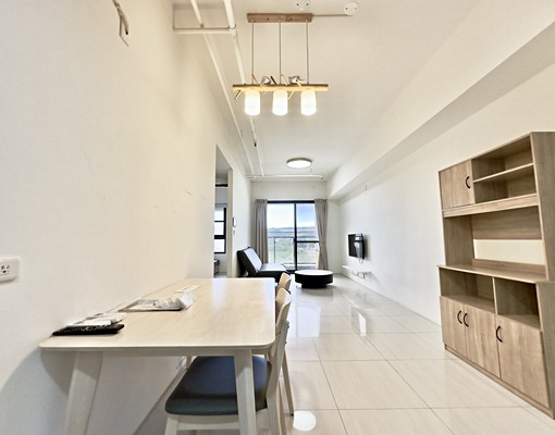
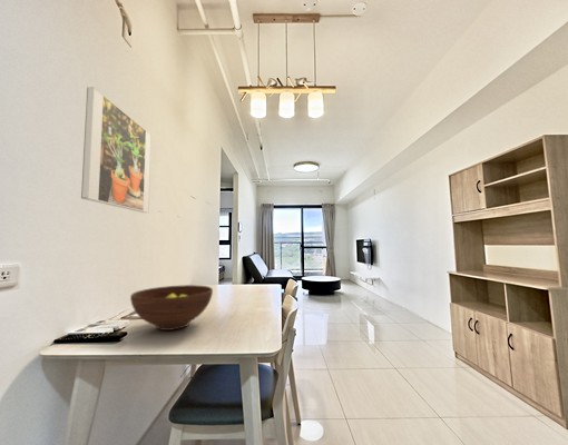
+ fruit bowl (173, 308)
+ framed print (123, 160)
